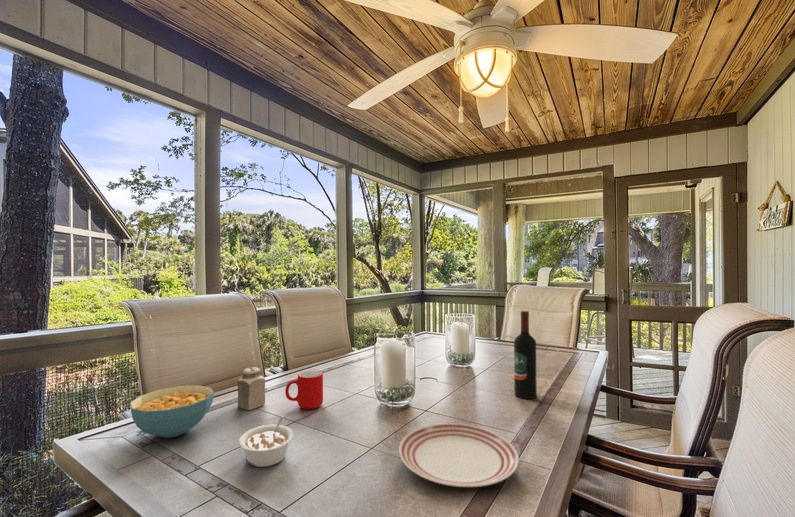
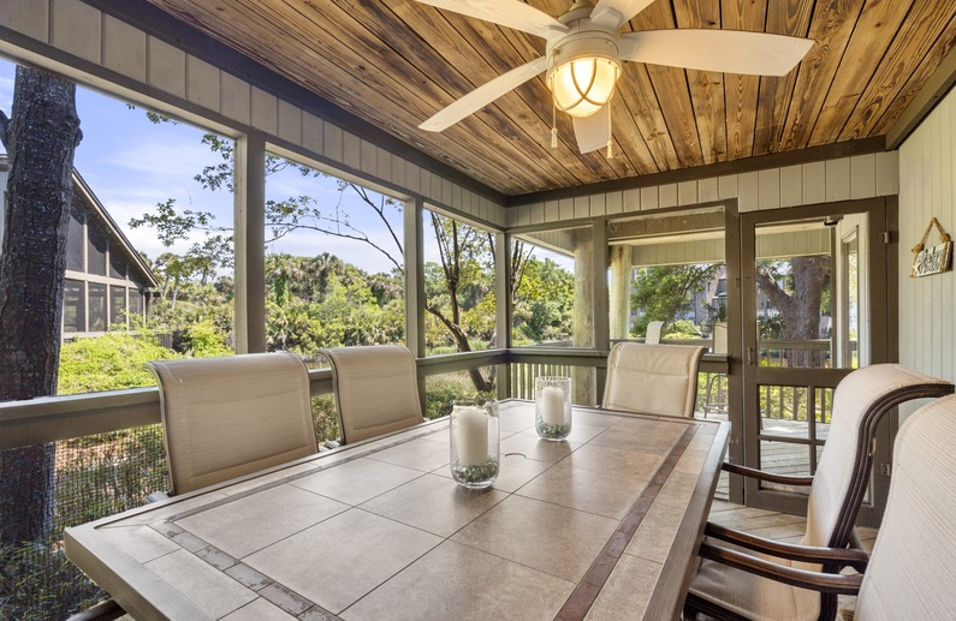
- legume (266, 443)
- cereal bowl (173, 414)
- wine bottle (525, 353)
- cup (304, 390)
- dinner plate (457, 455)
- salt shaker (251, 387)
